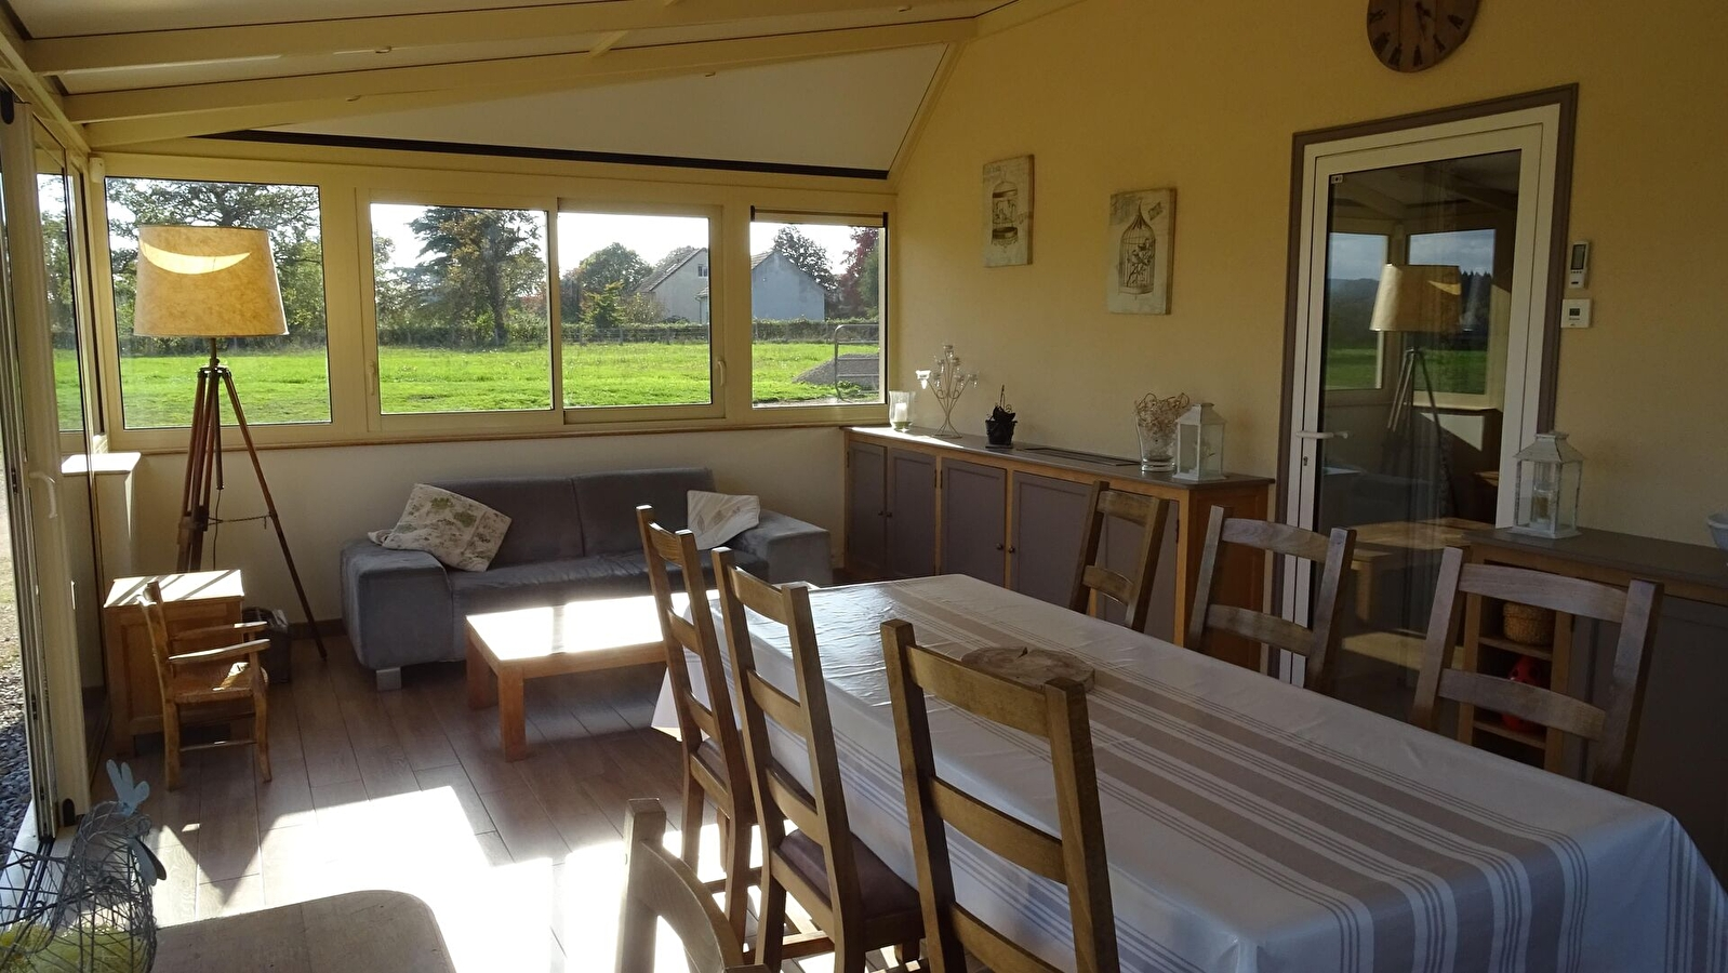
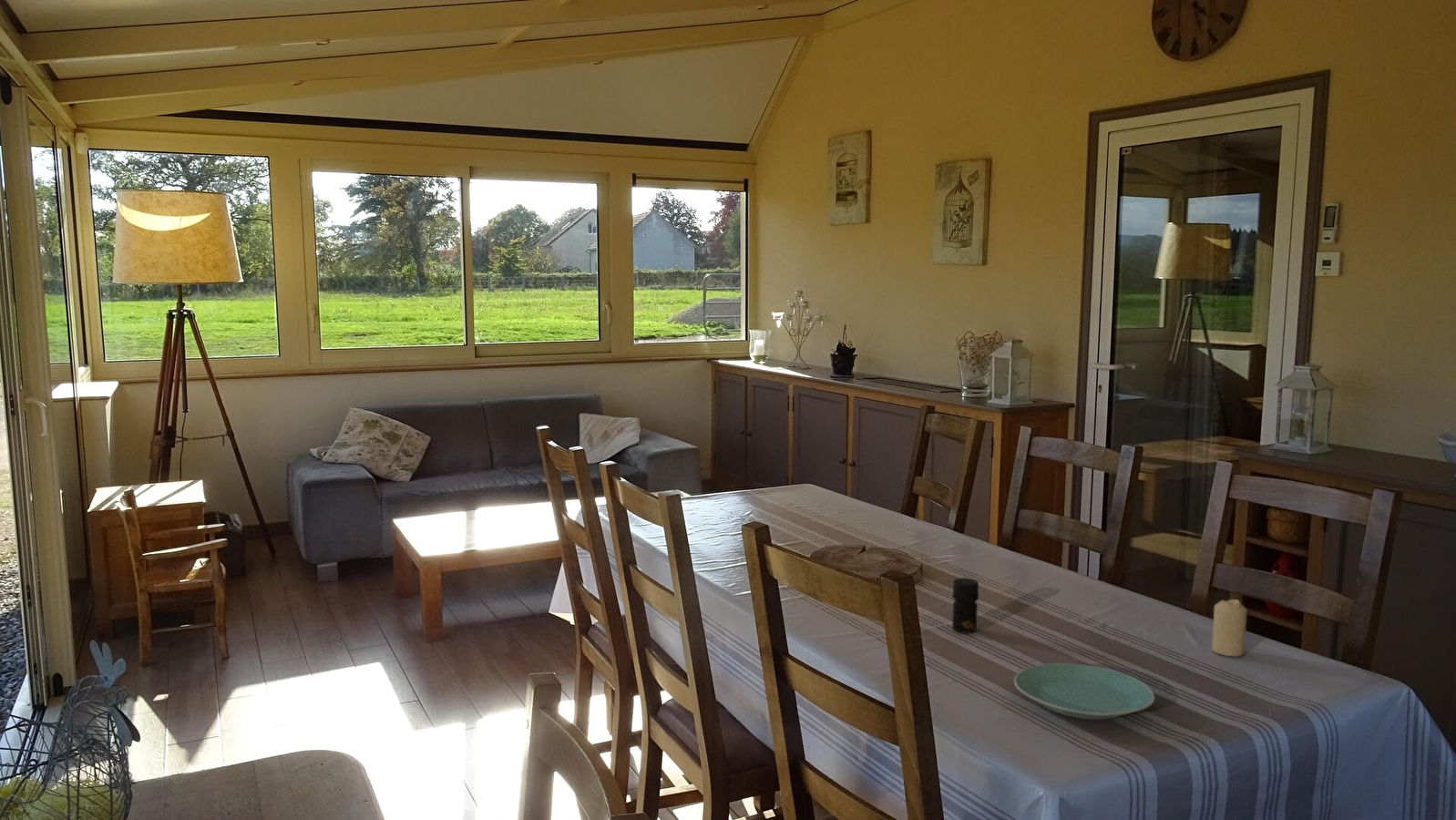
+ plate (1082, 693)
+ jar (965, 605)
+ candle (1229, 626)
